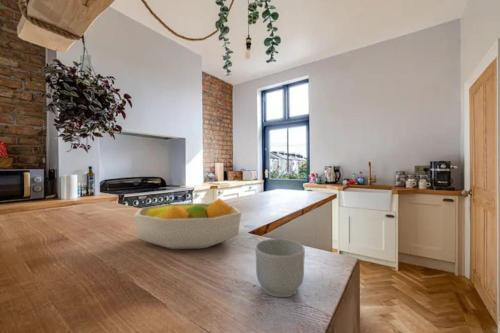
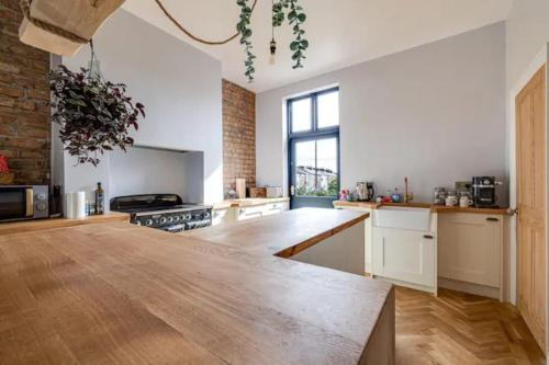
- fruit bowl (188, 217)
- mug (281, 263)
